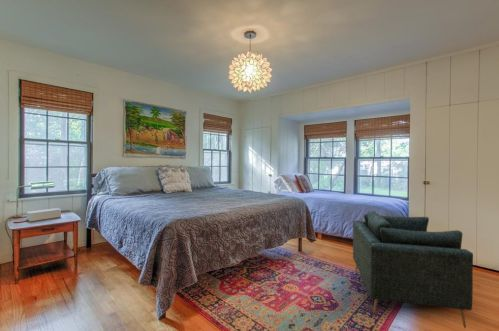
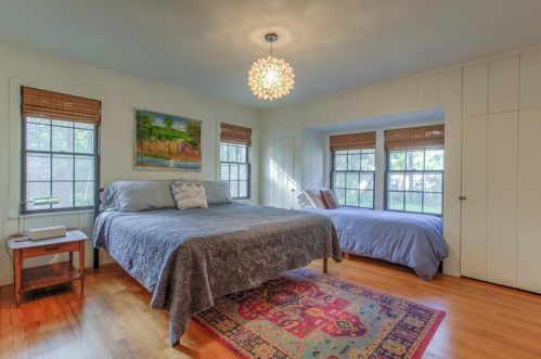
- armchair (401, 255)
